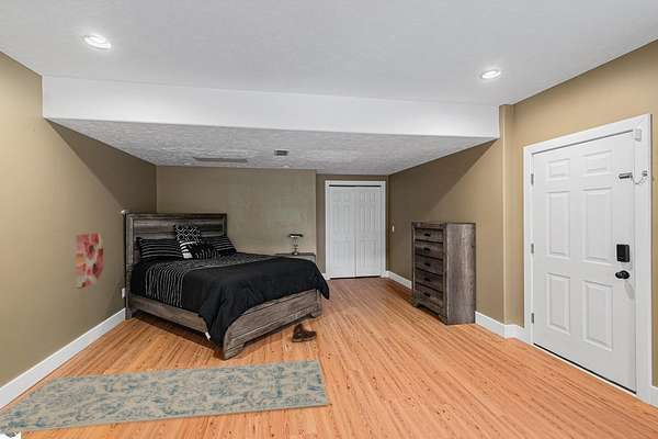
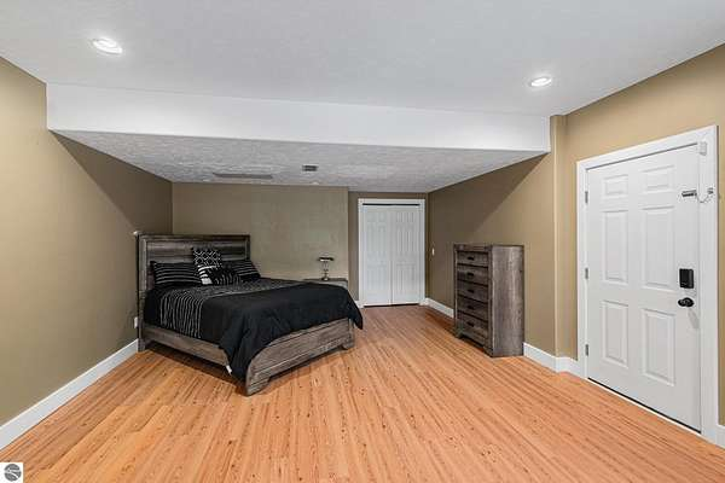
- rug (179, 390)
- wall art (90, 259)
- shoe (304, 330)
